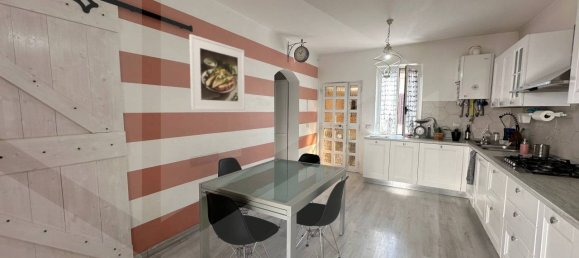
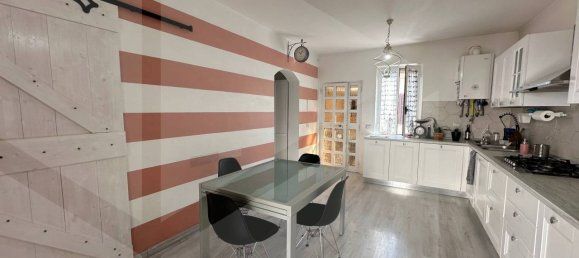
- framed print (220, 77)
